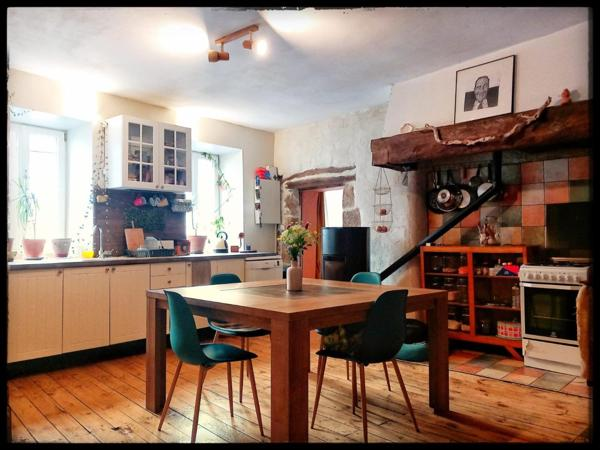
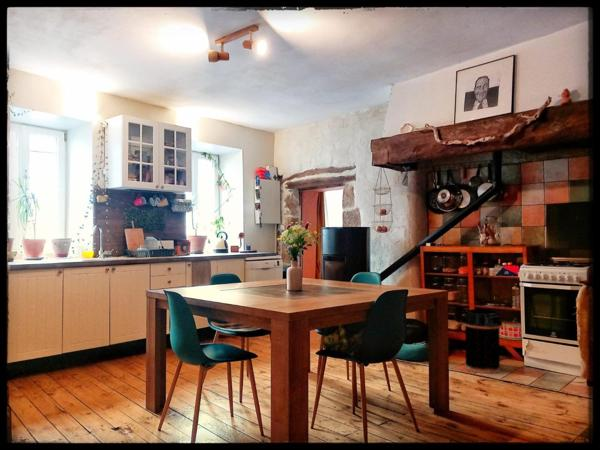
+ trash can (482, 340)
